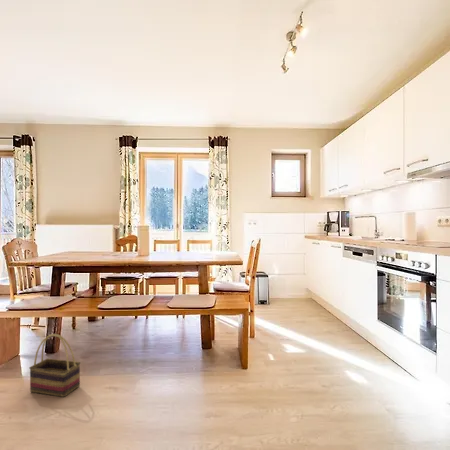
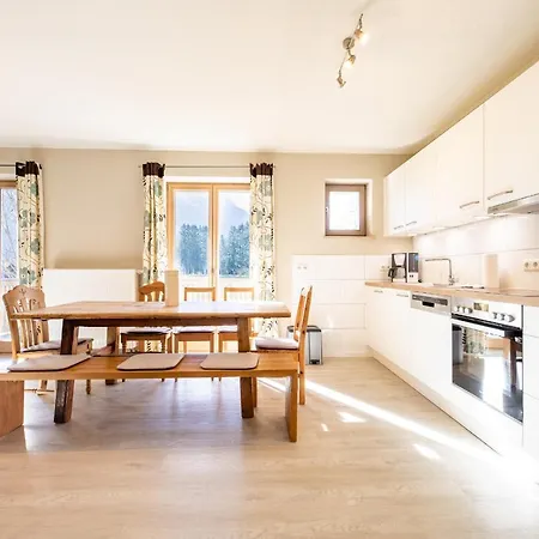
- basket (55, 361)
